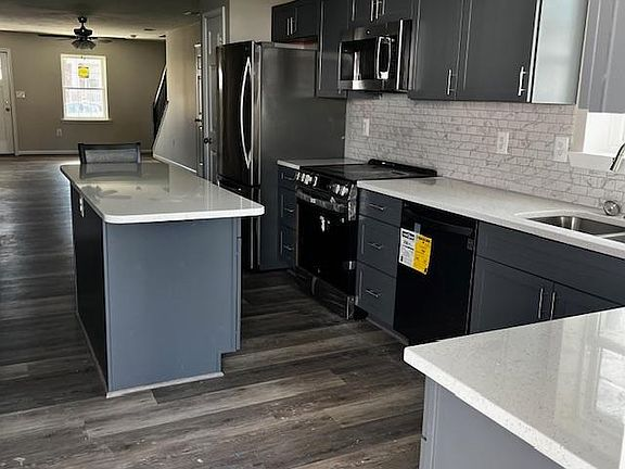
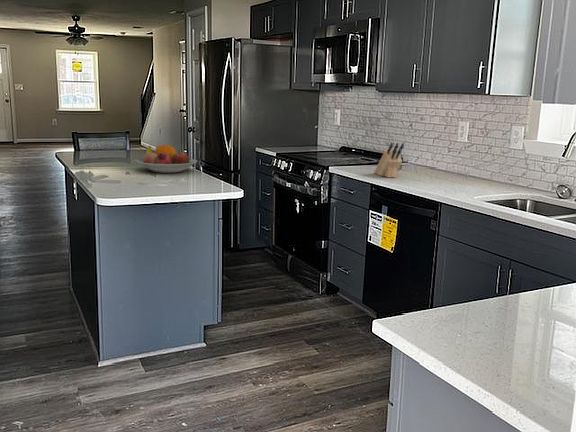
+ knife block (389, 158)
+ fruit bowl (167, 158)
